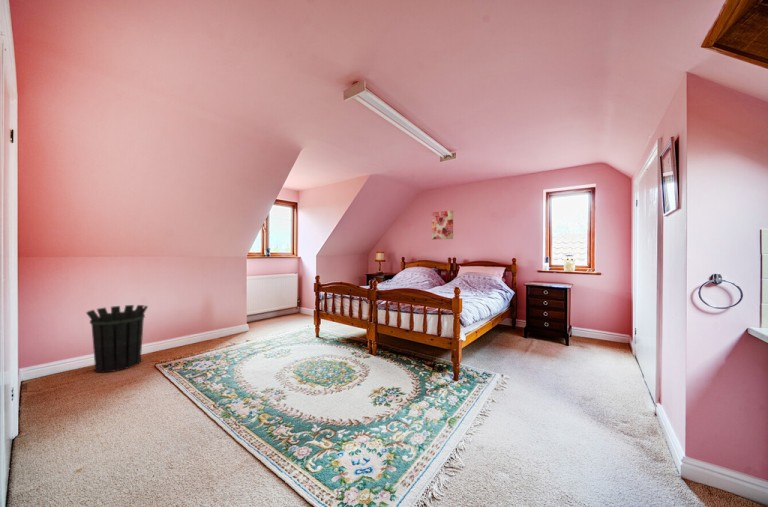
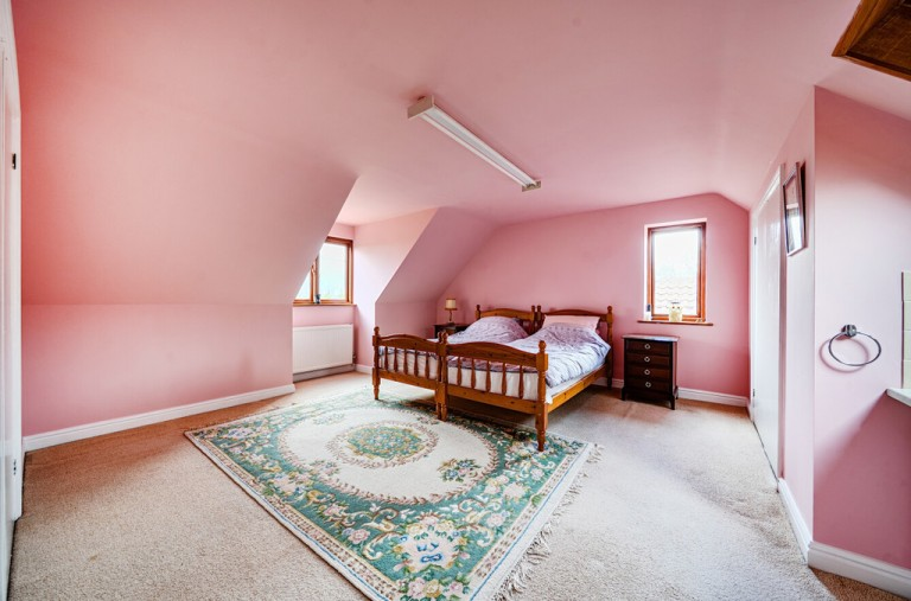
- wall art (442, 225)
- waste bin (118, 337)
